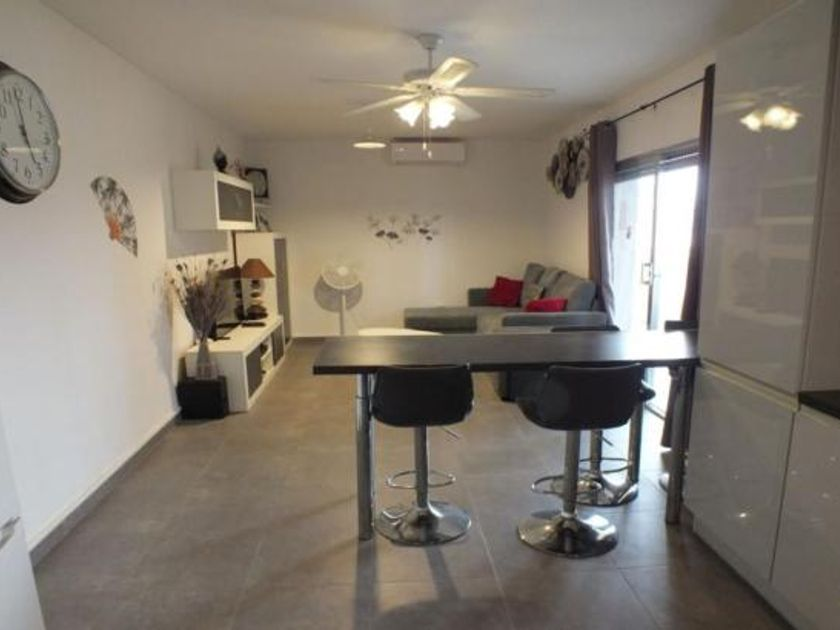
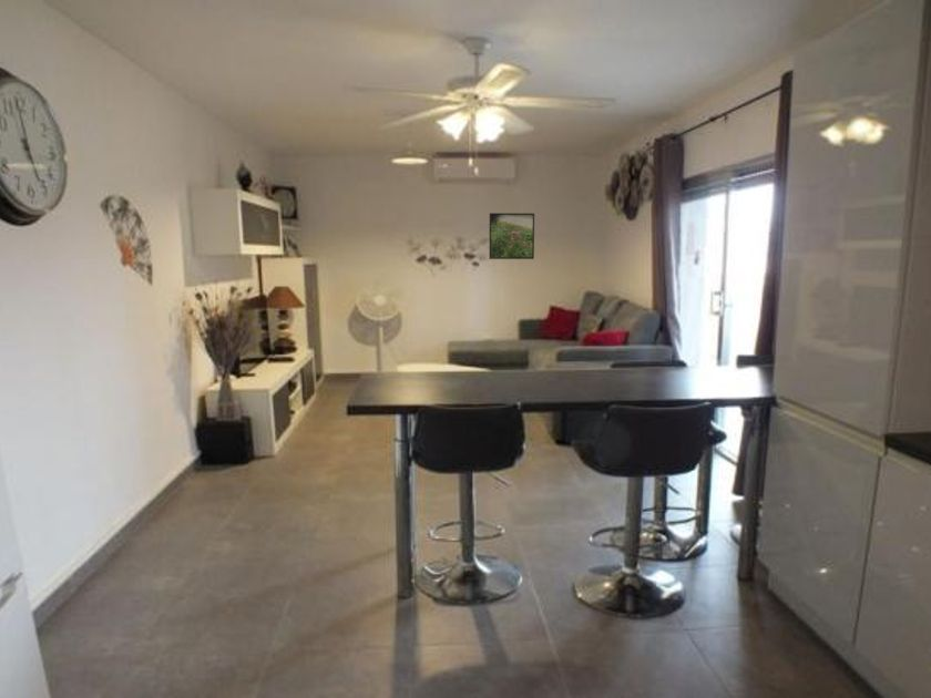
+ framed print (511, 236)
